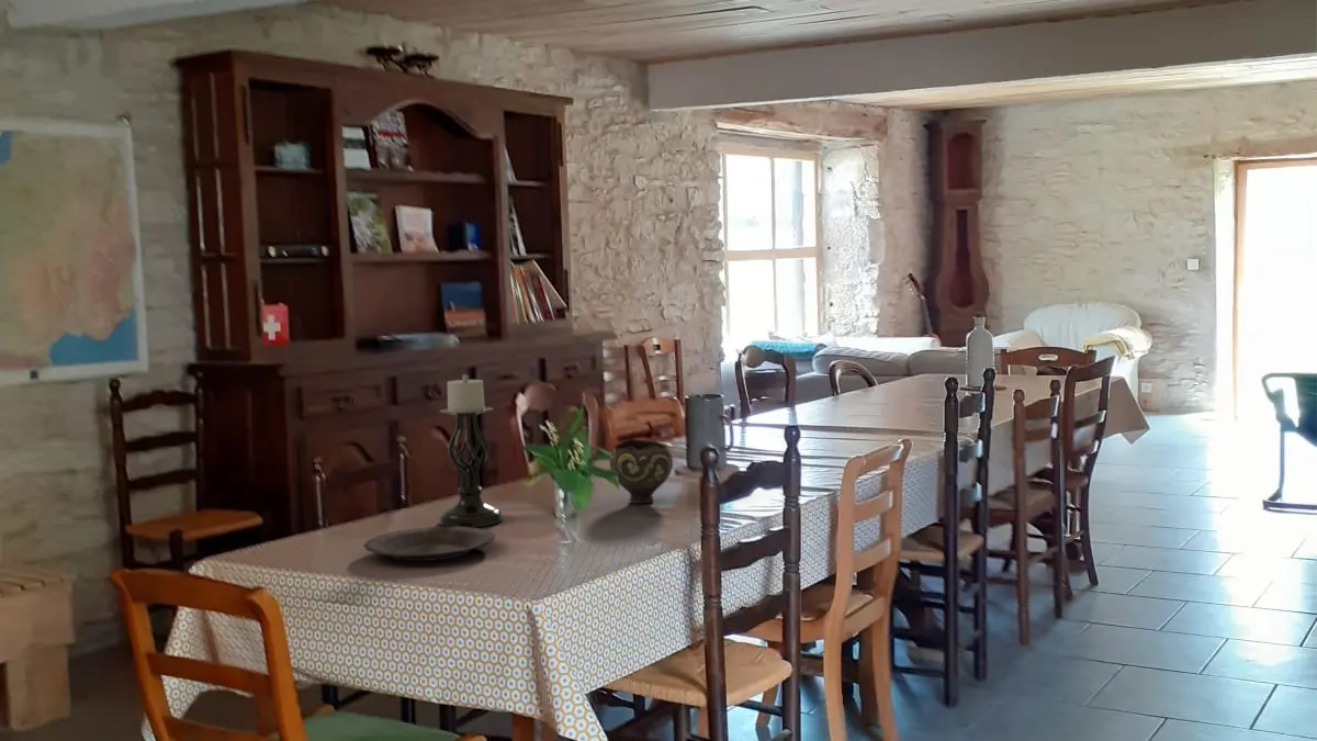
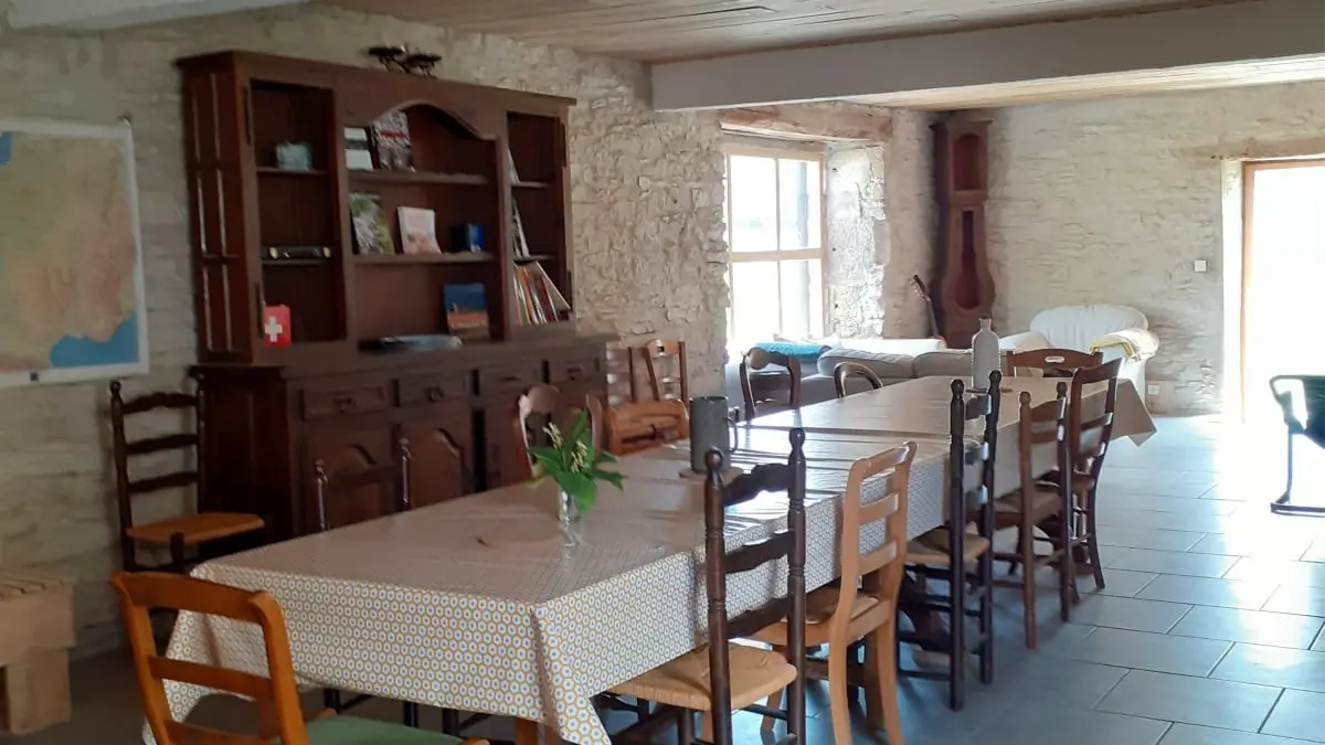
- candle holder (469, 448)
- plate (430, 546)
- bowl (641, 471)
